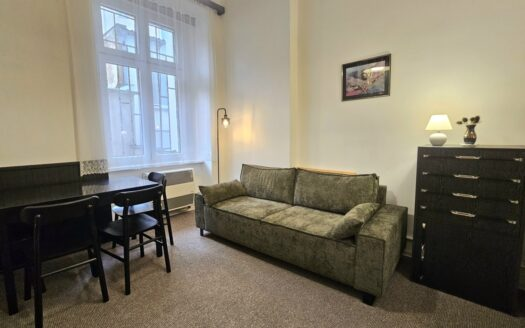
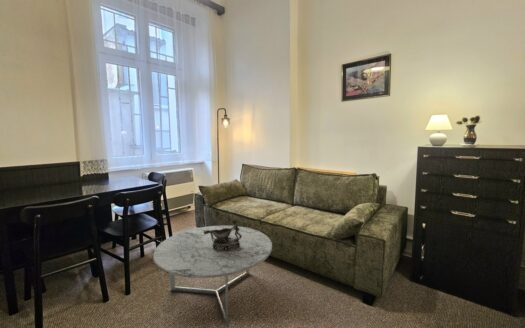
+ coffee table (215, 269)
+ decorative bowl (223, 233)
